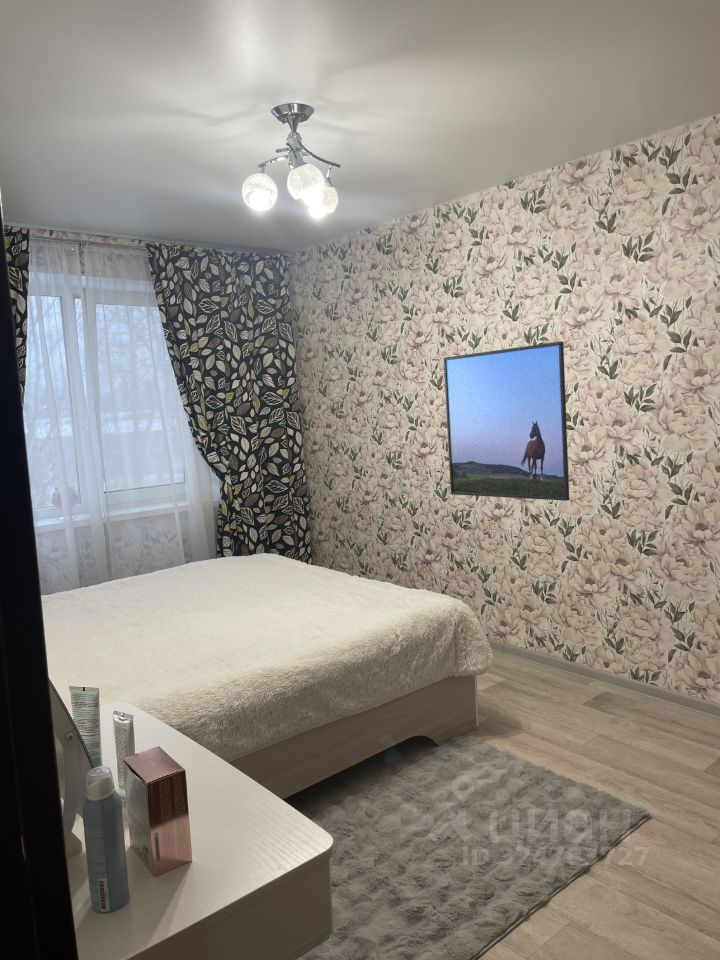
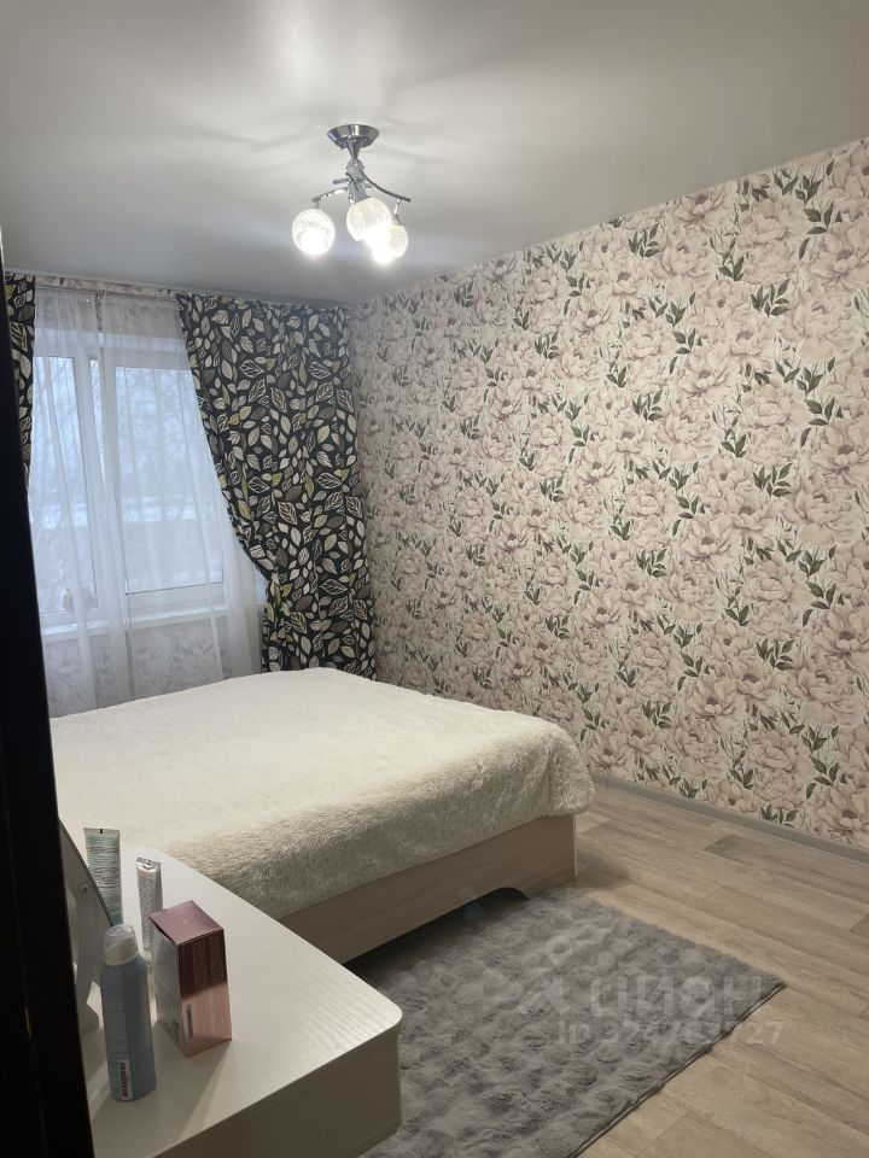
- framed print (502, 424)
